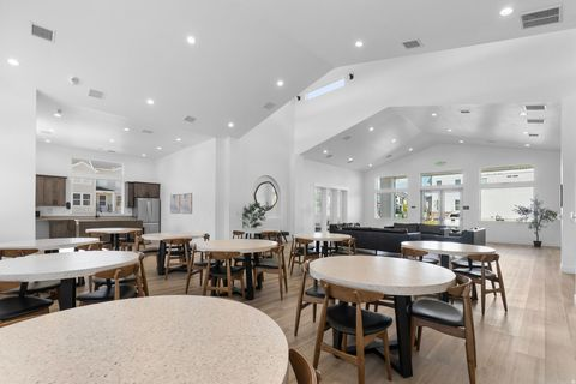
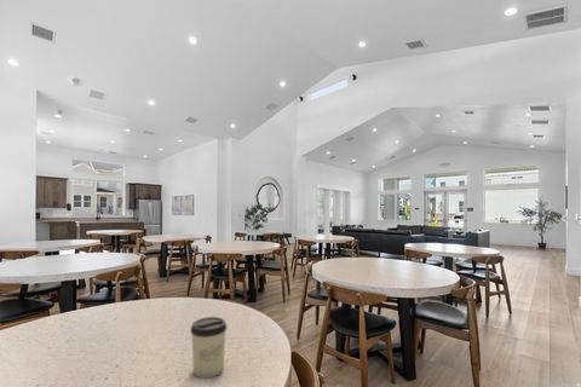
+ cup (208, 346)
